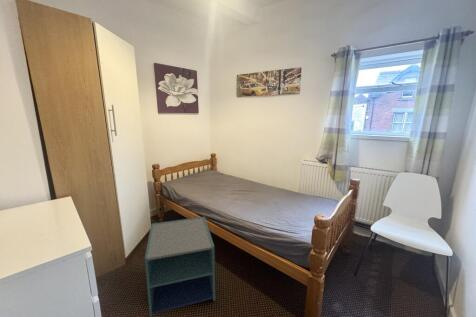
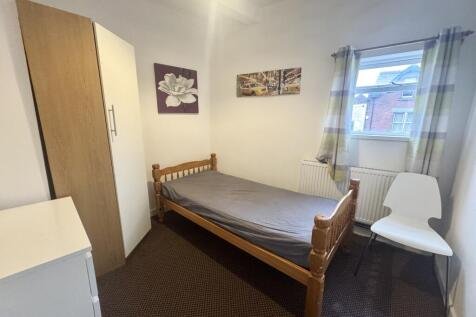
- nightstand (181, 259)
